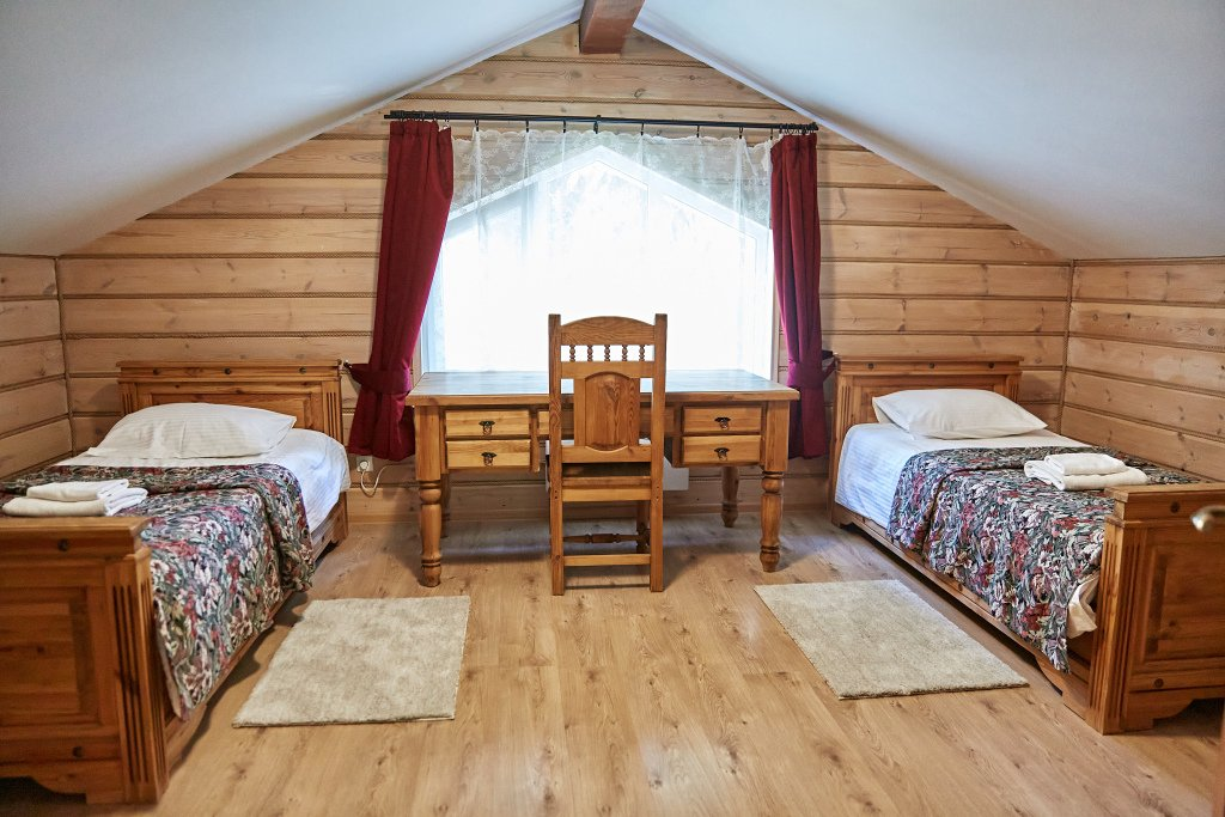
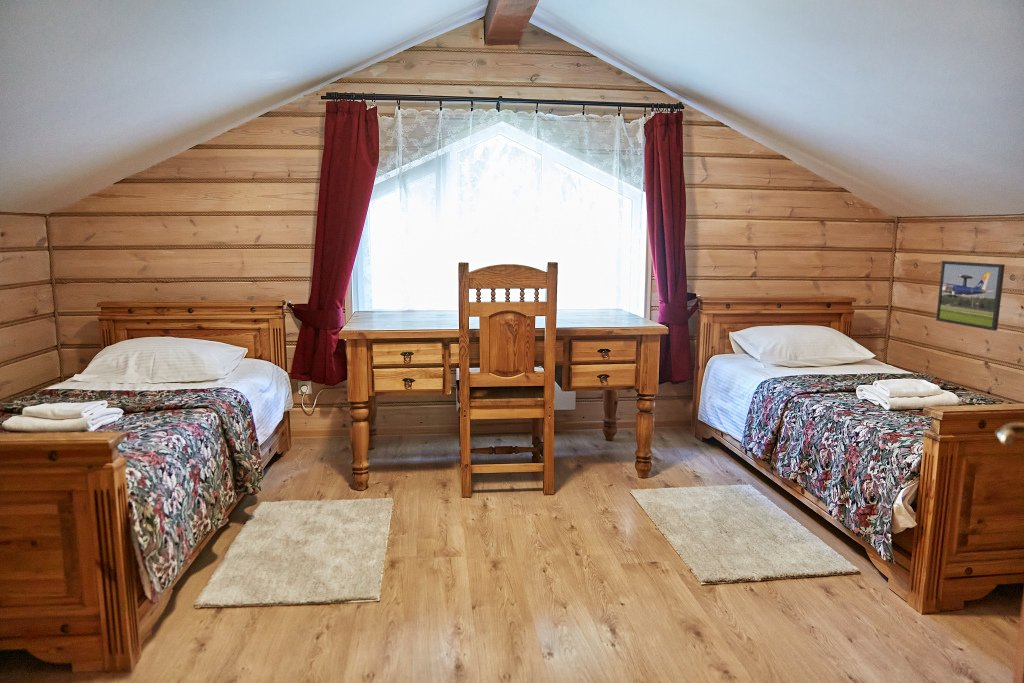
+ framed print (968, 294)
